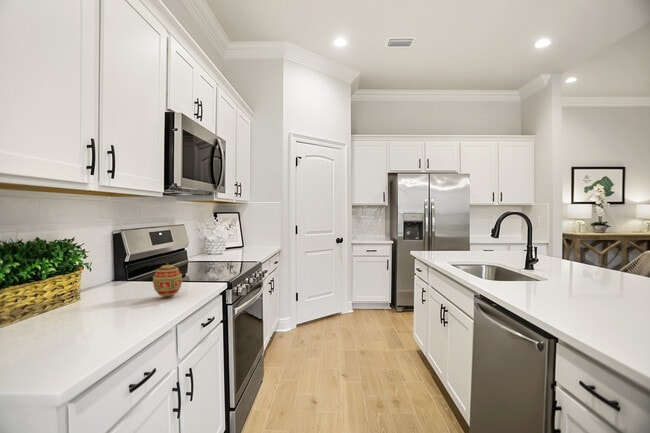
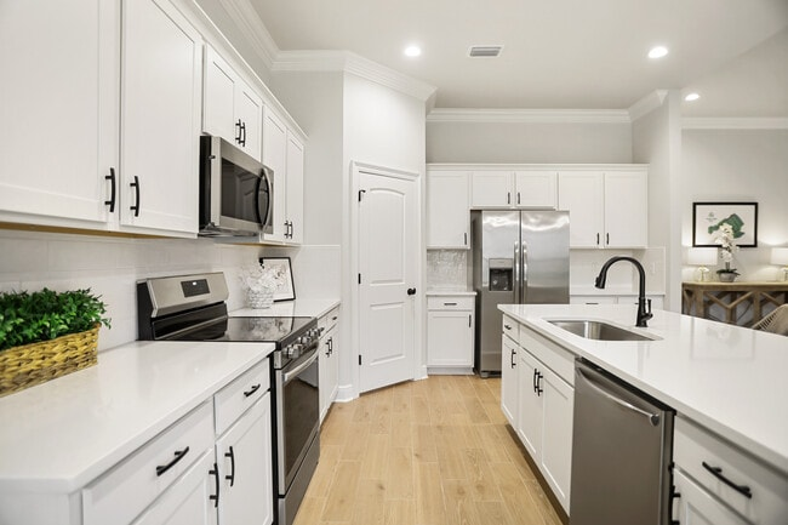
- decorative egg (167, 279)
